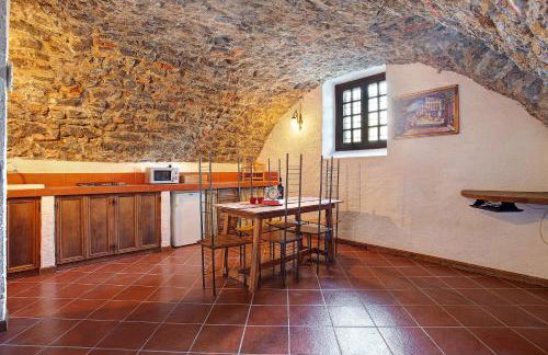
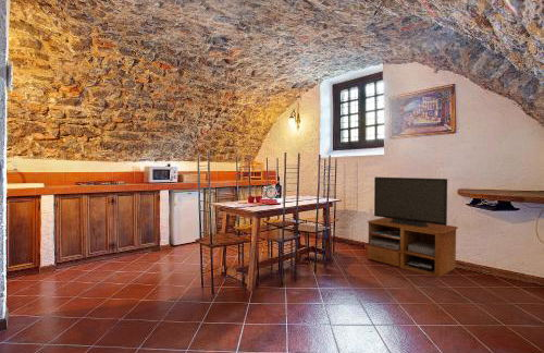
+ tv stand (409, 220)
